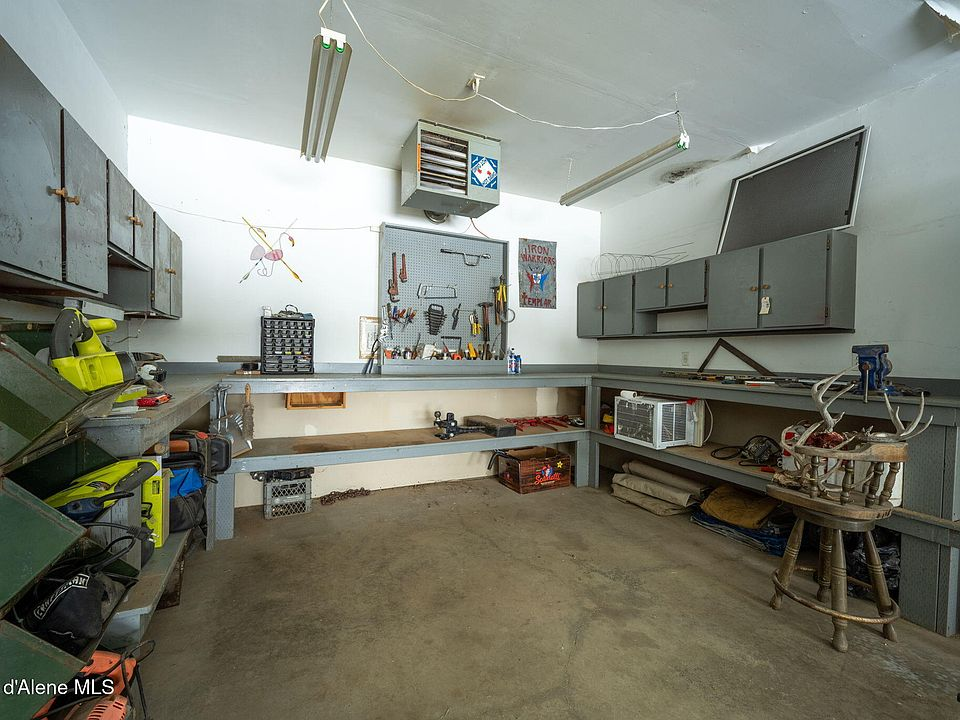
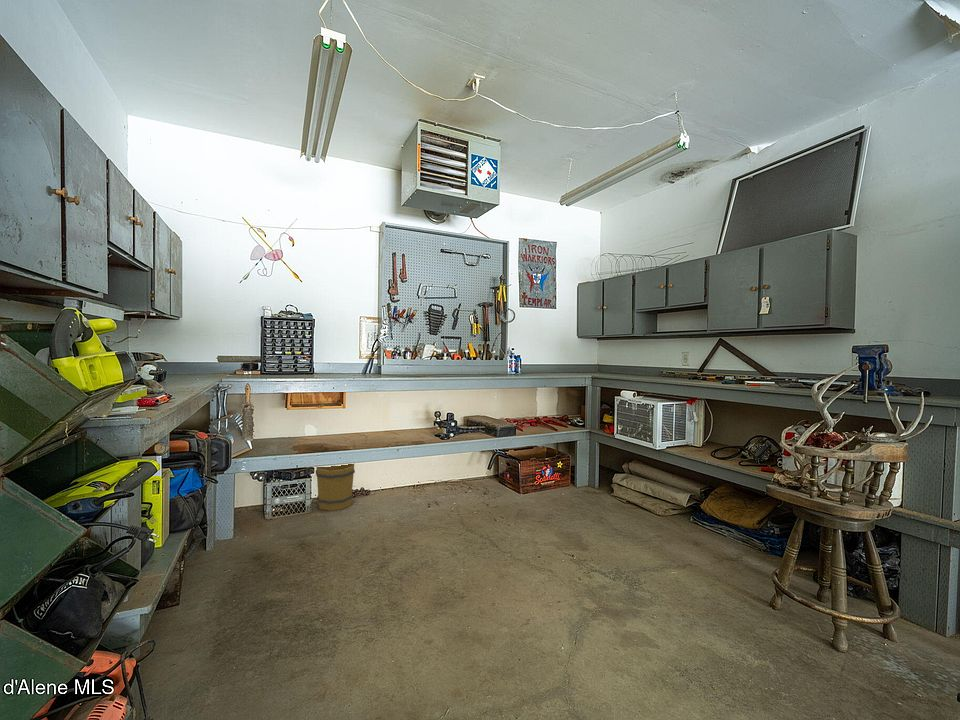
+ bucket (334, 478)
